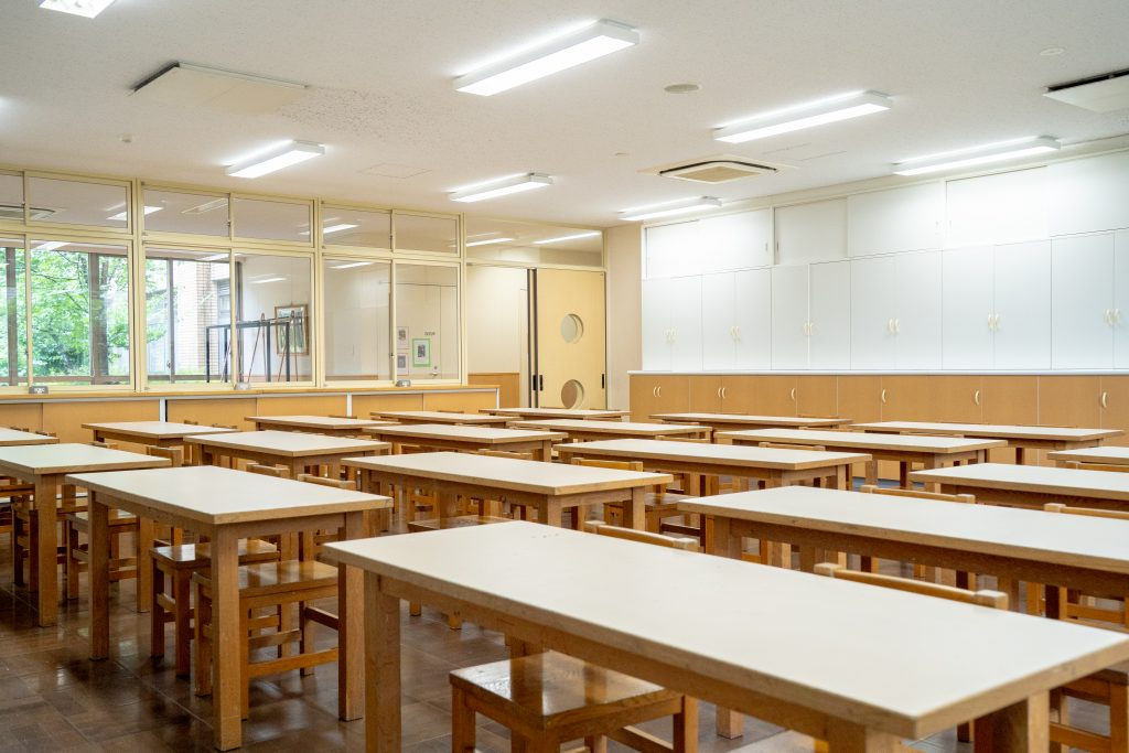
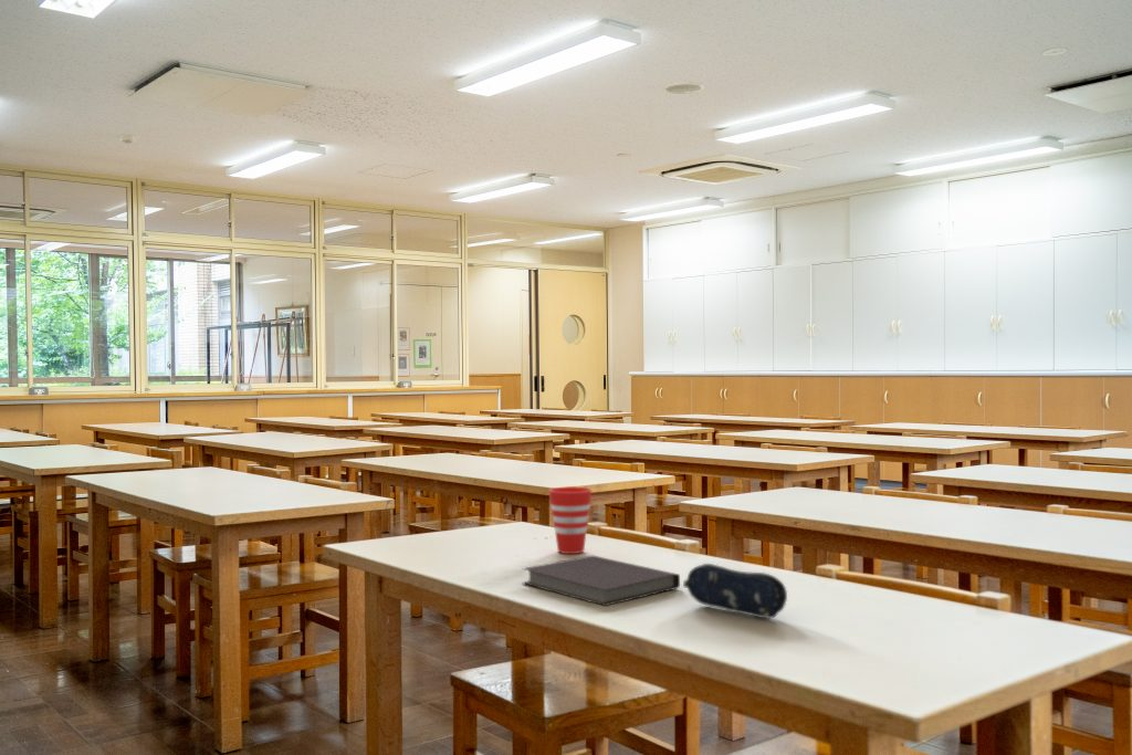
+ notebook (599, 578)
+ cup (570, 520)
+ pencil case (735, 590)
